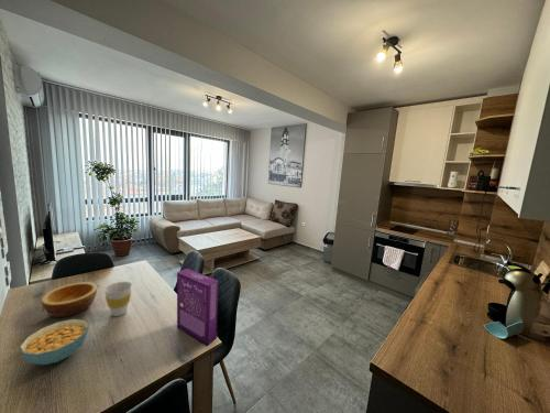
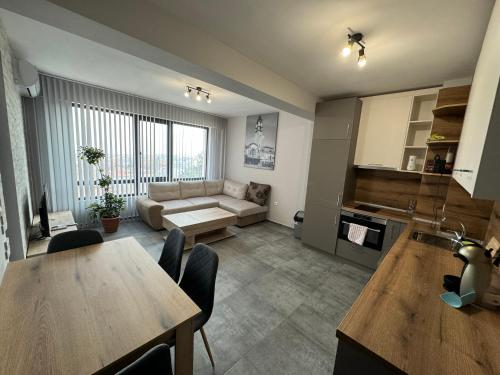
- cereal box (196, 304)
- cup (119, 300)
- bowl (70, 301)
- cereal bowl (57, 345)
